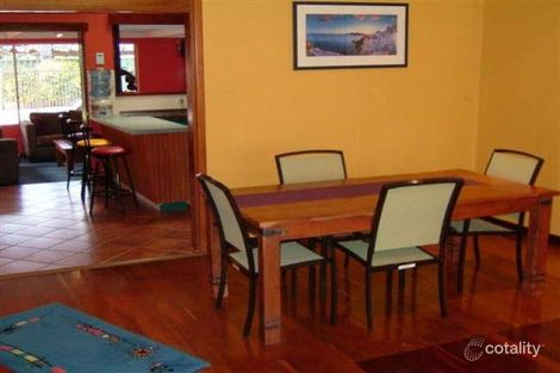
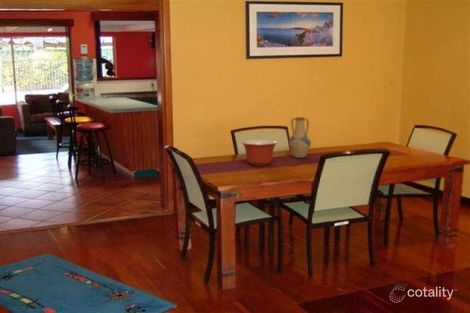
+ mixing bowl (259, 153)
+ vase (299, 137)
